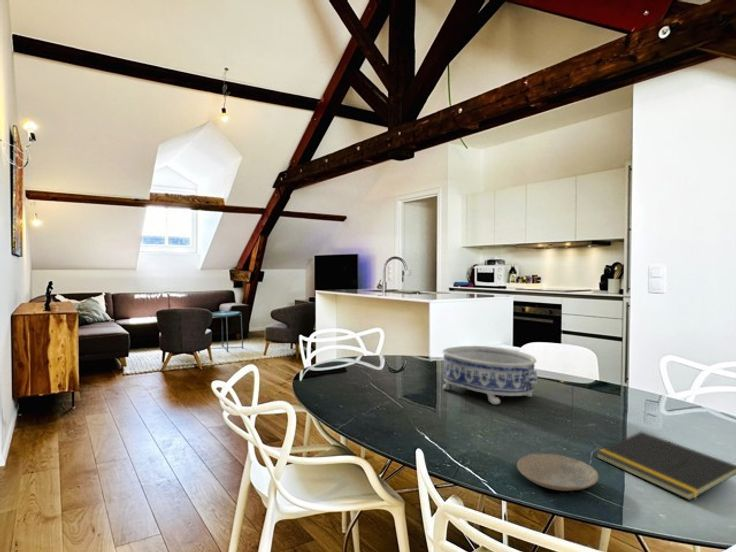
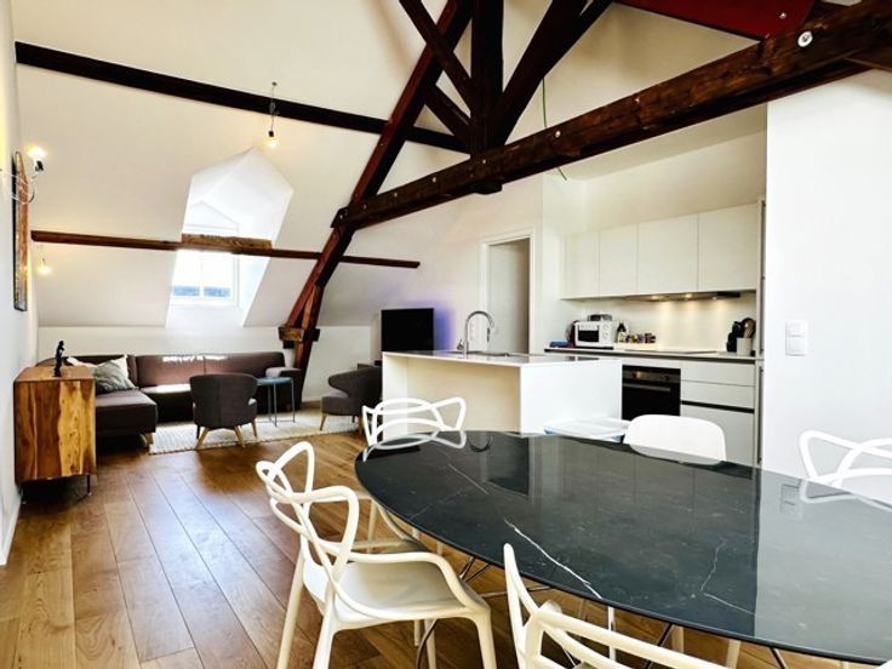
- decorative bowl (486, 372)
- notepad (662, 461)
- plate (556, 474)
